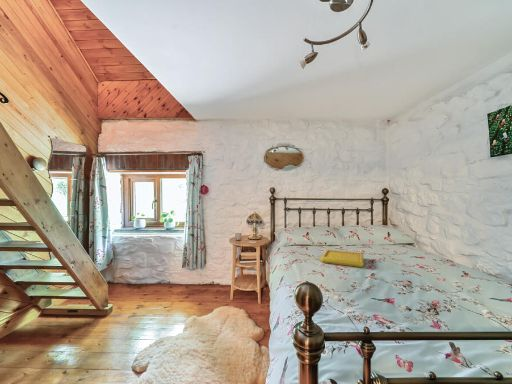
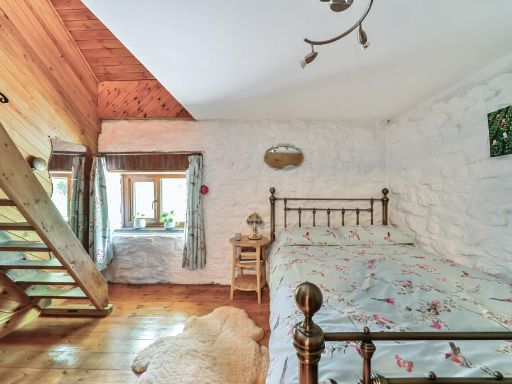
- serving tray (342, 257)
